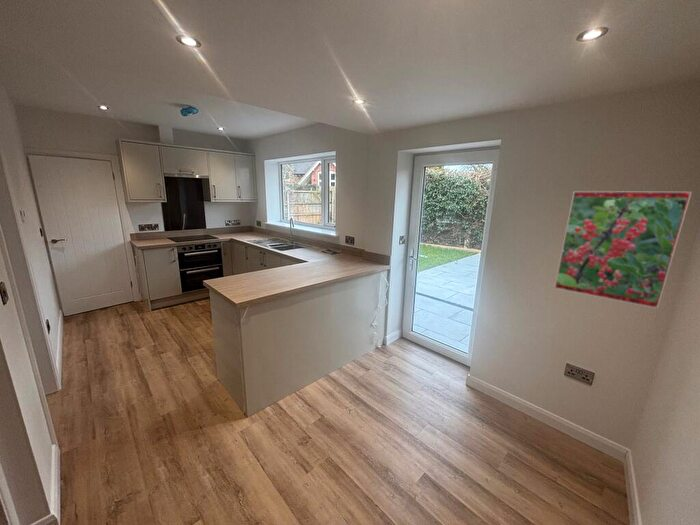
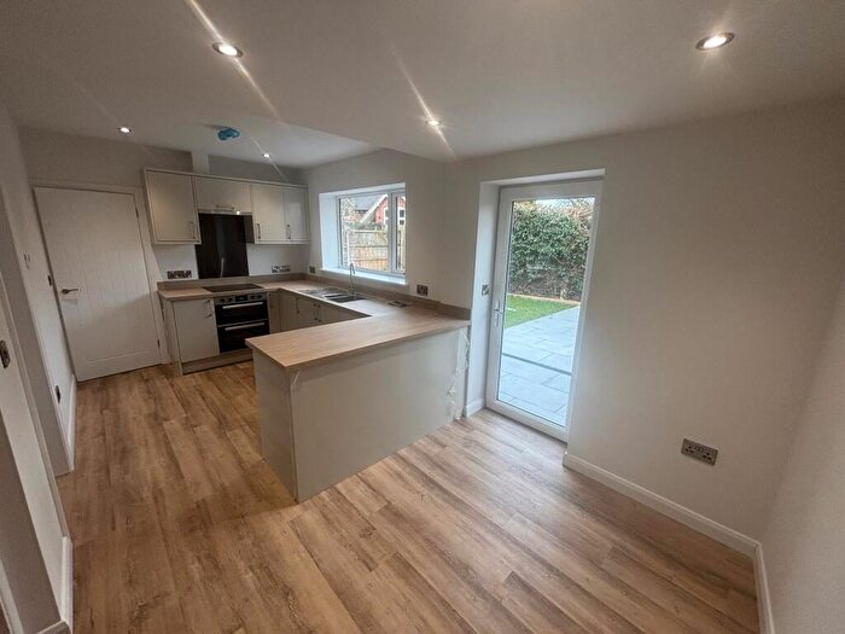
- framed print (613, 246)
